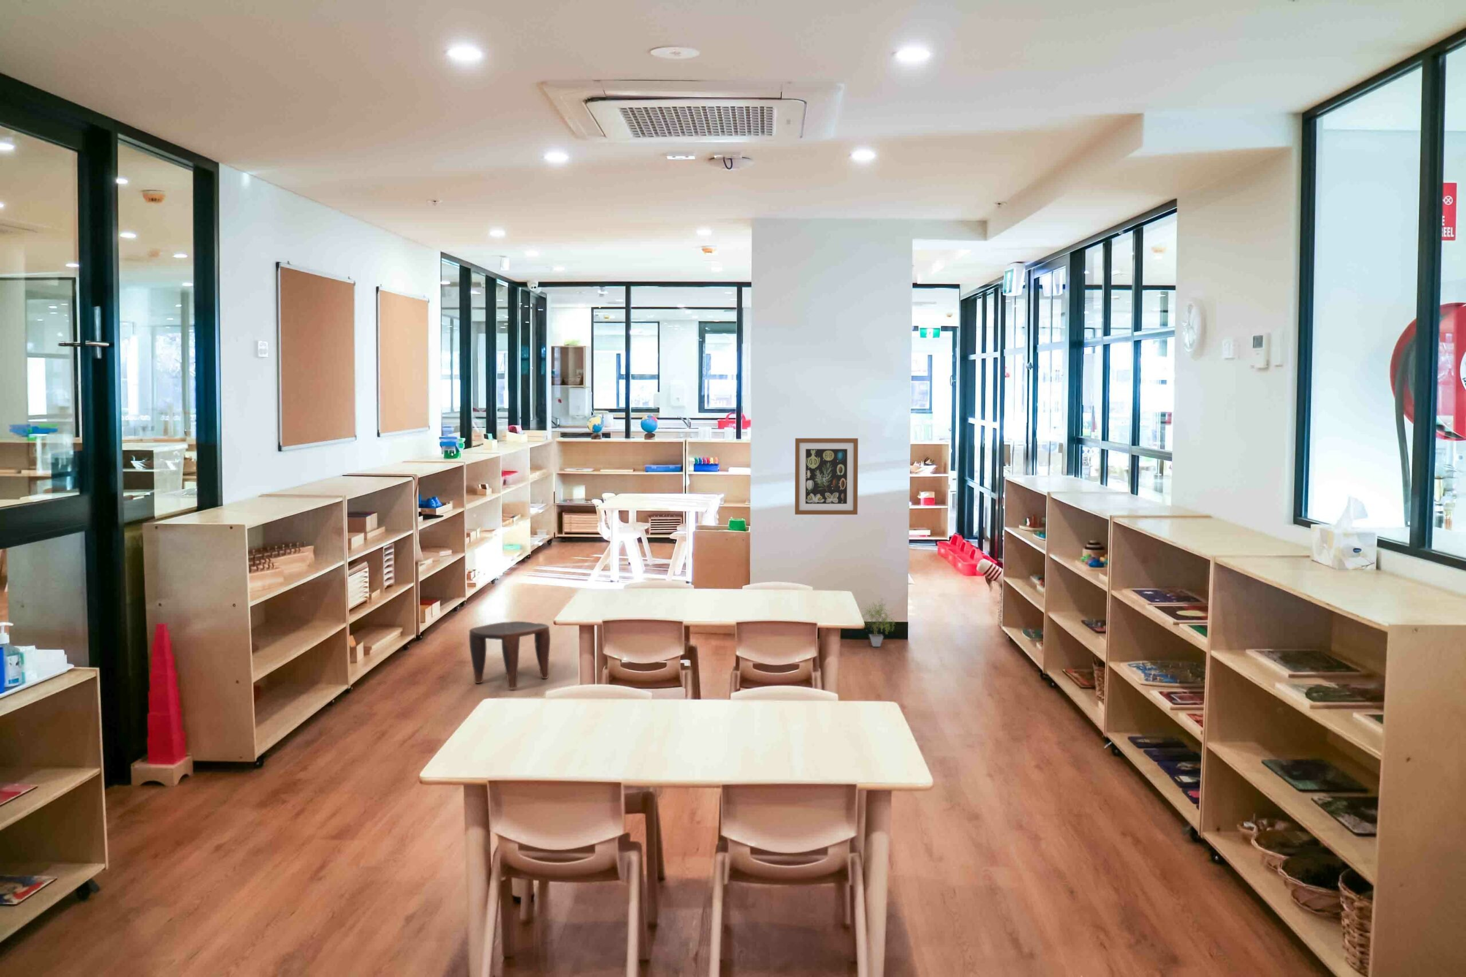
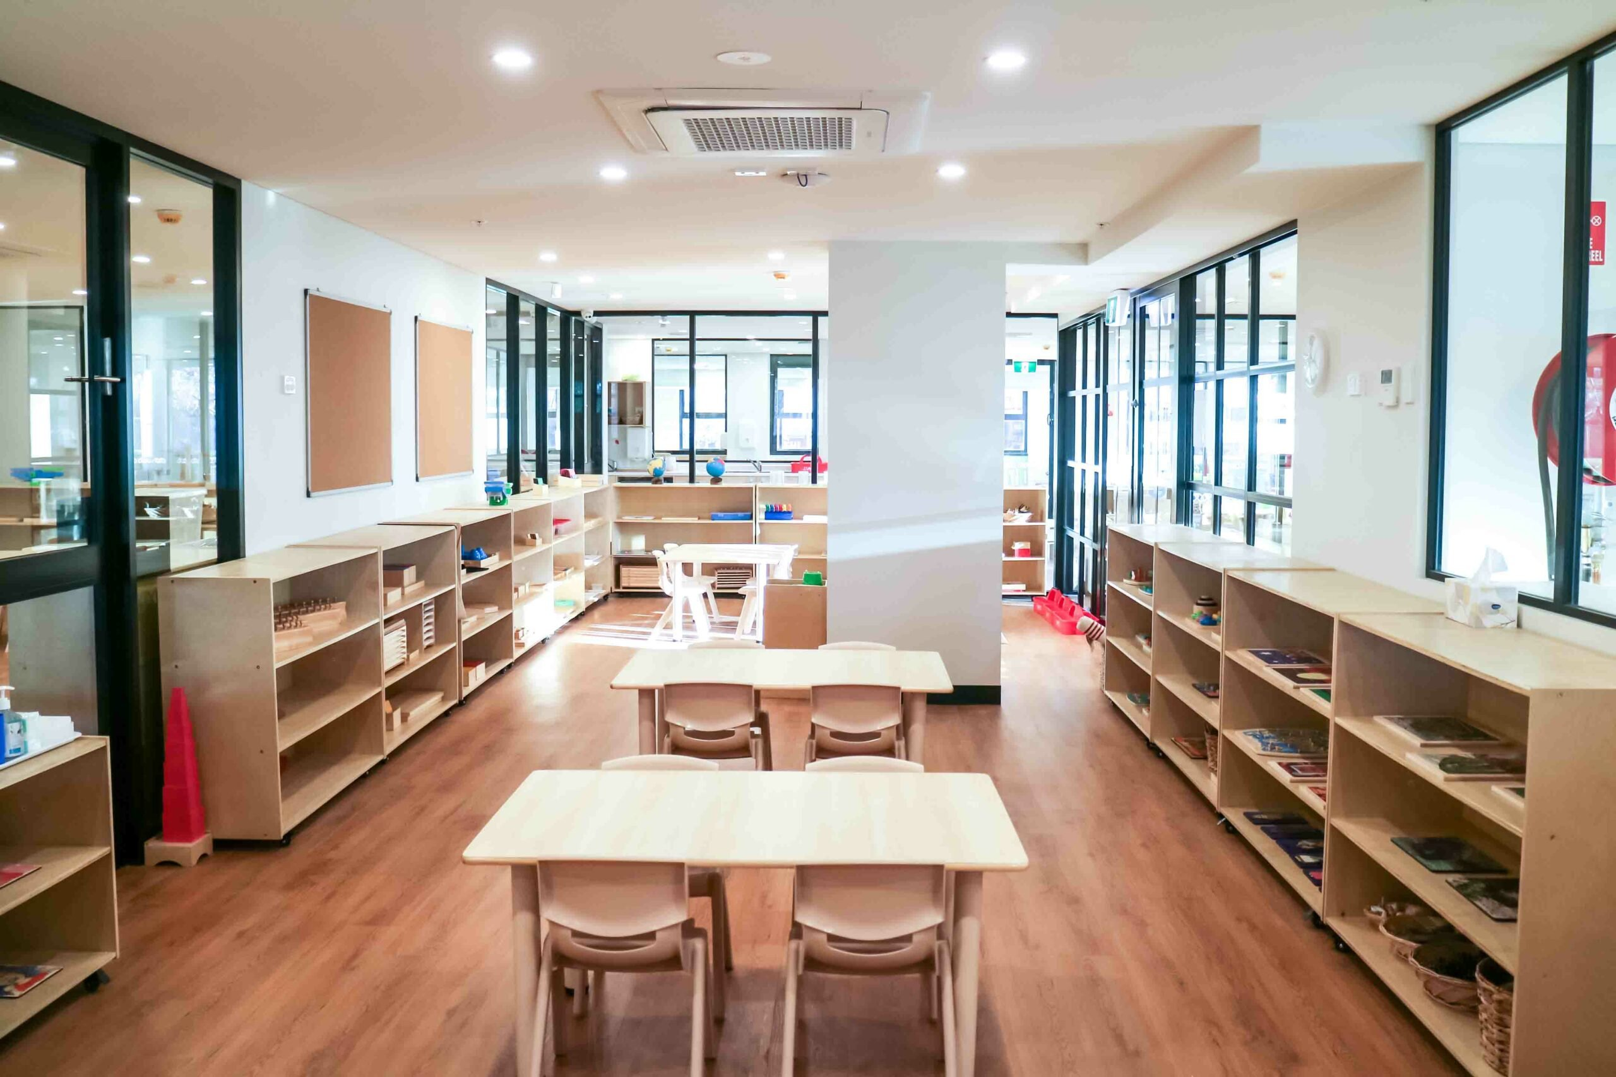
- stool (509, 653)
- wall art (827, 477)
- potted plant (878, 620)
